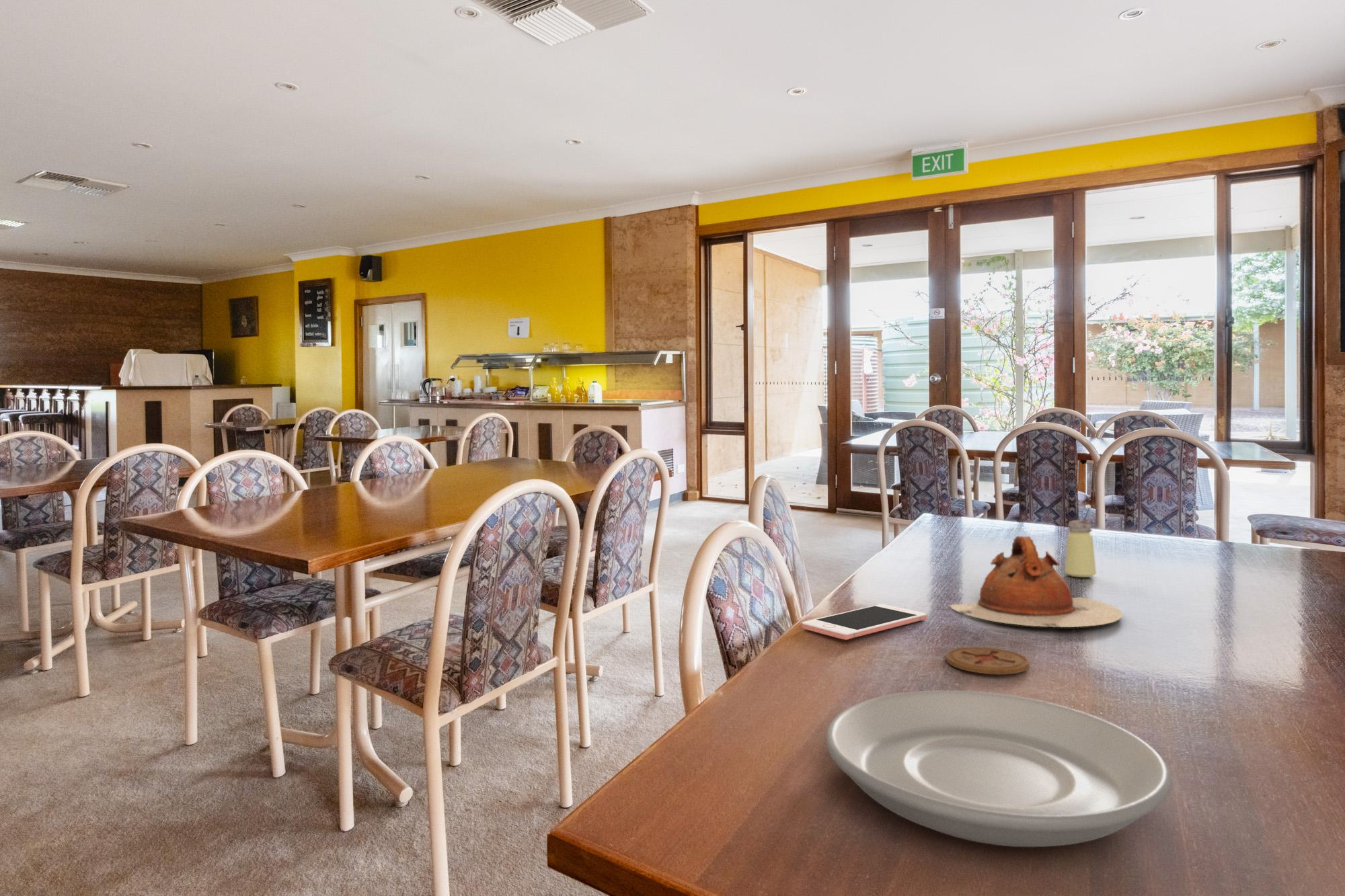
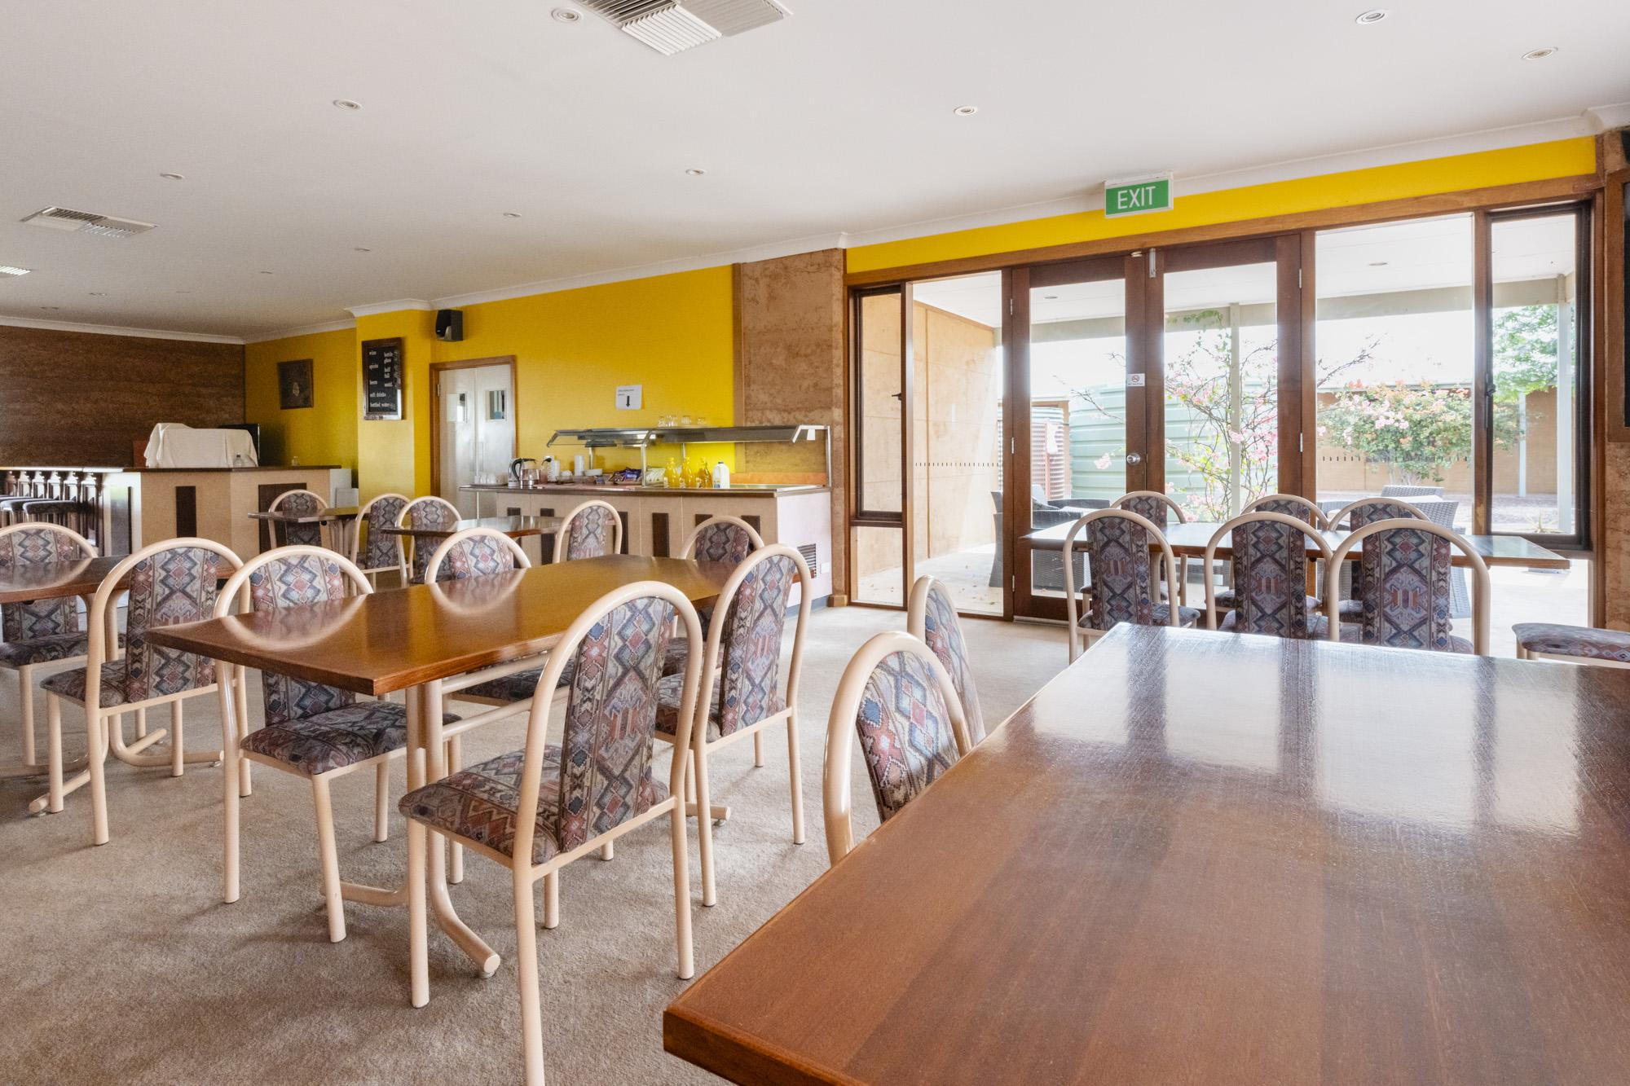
- cell phone (865, 620)
- teapot (1031, 572)
- plate (985, 766)
- coaster (987, 660)
- saltshaker (1080, 547)
